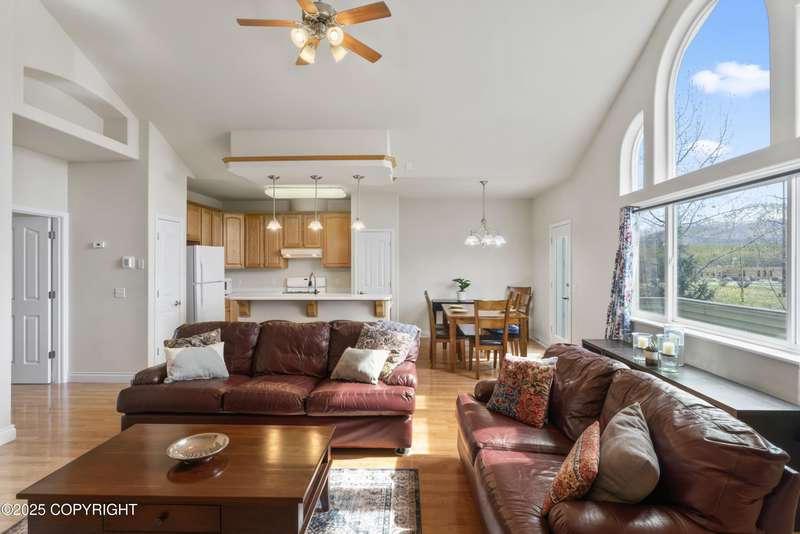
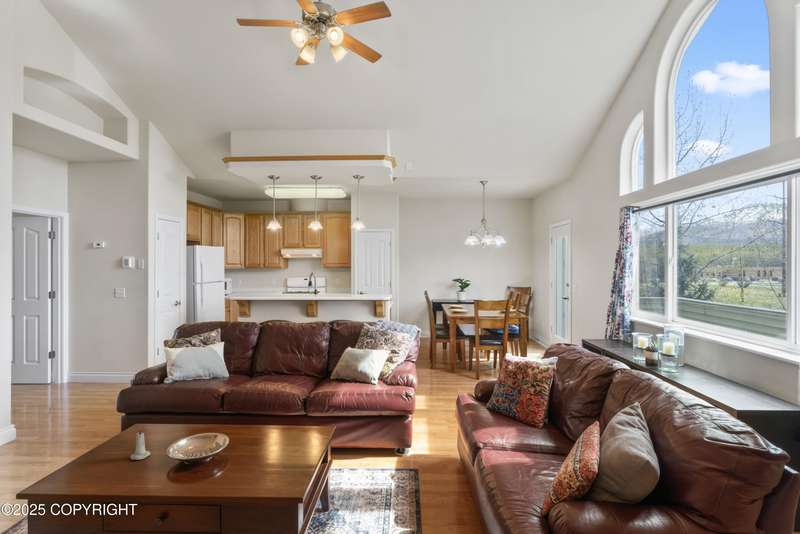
+ candle (139, 442)
